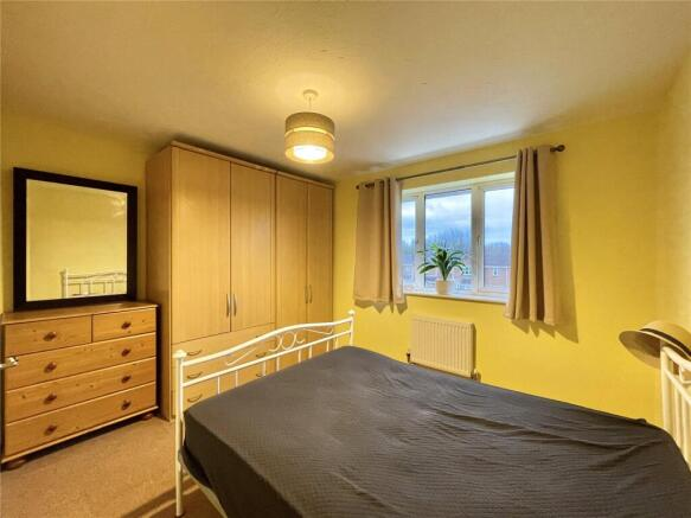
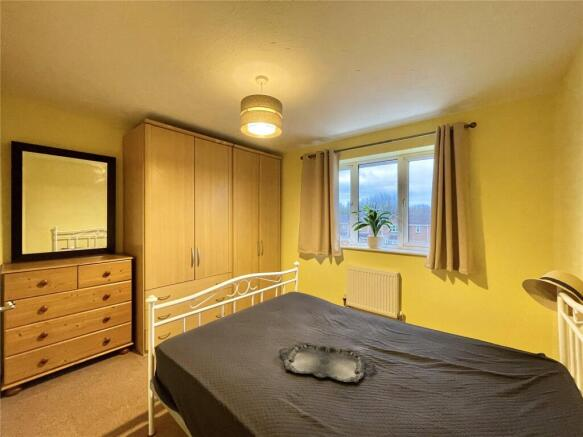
+ serving tray (324, 359)
